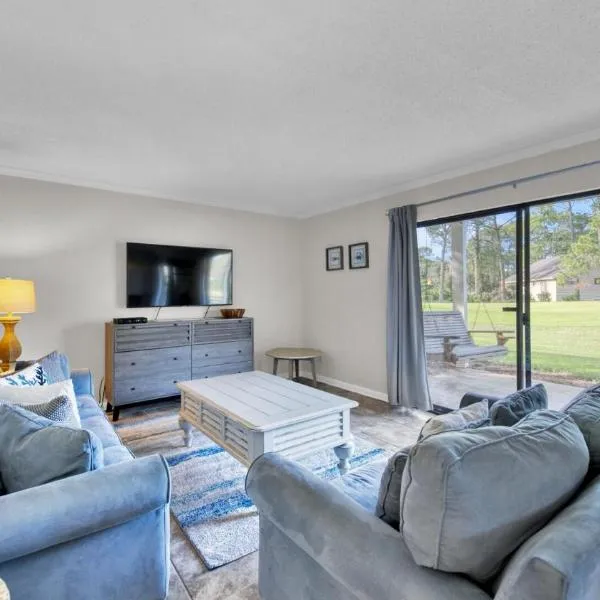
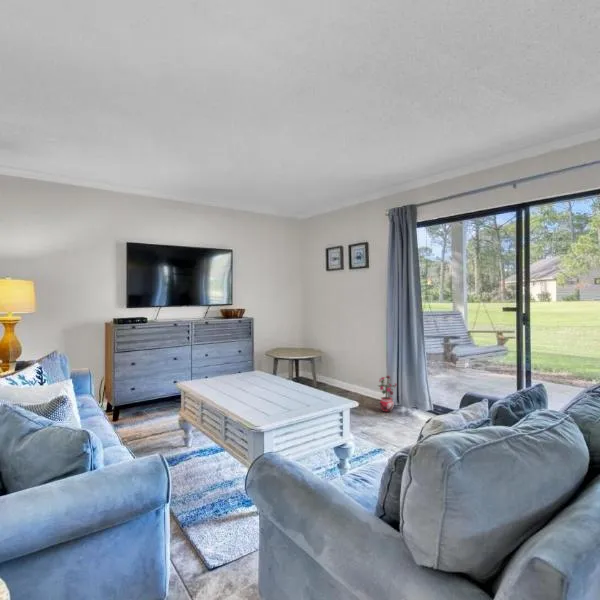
+ potted plant (385, 392)
